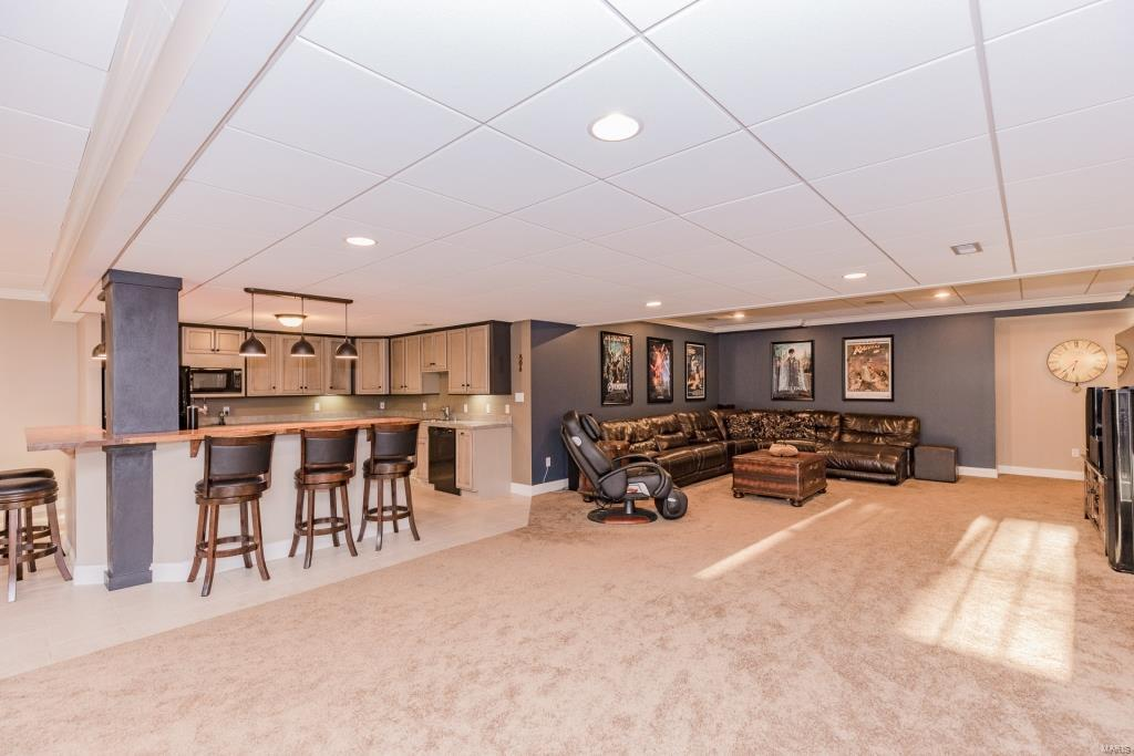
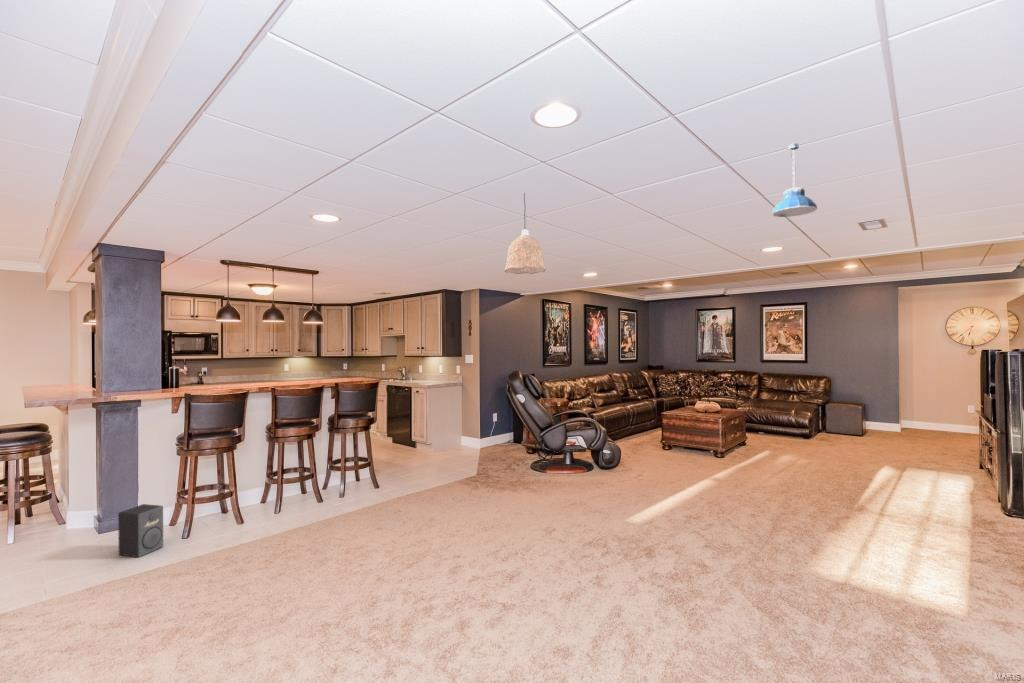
+ speaker (142, 530)
+ pendant lamp (524, 231)
+ pendant light (793, 179)
